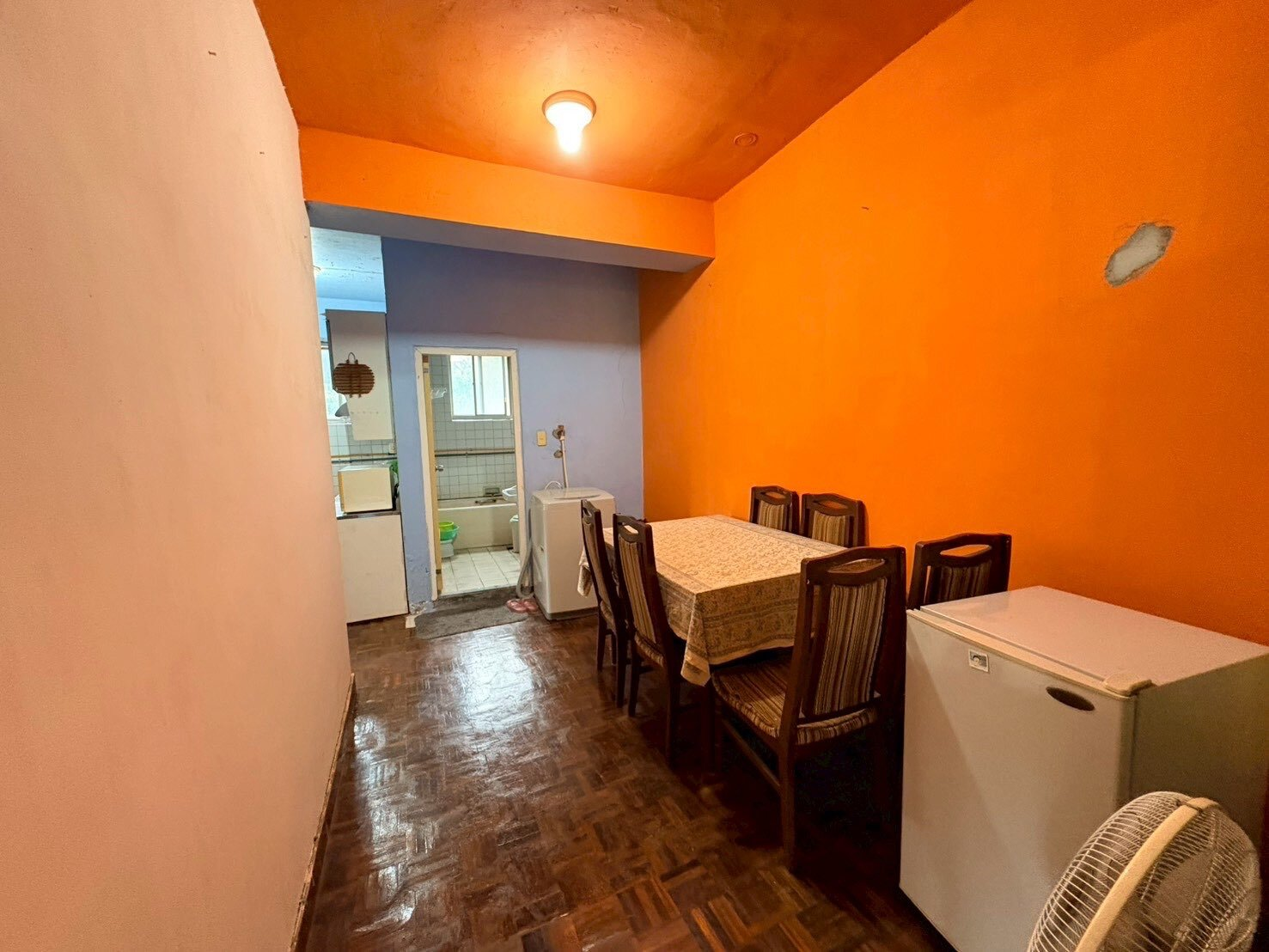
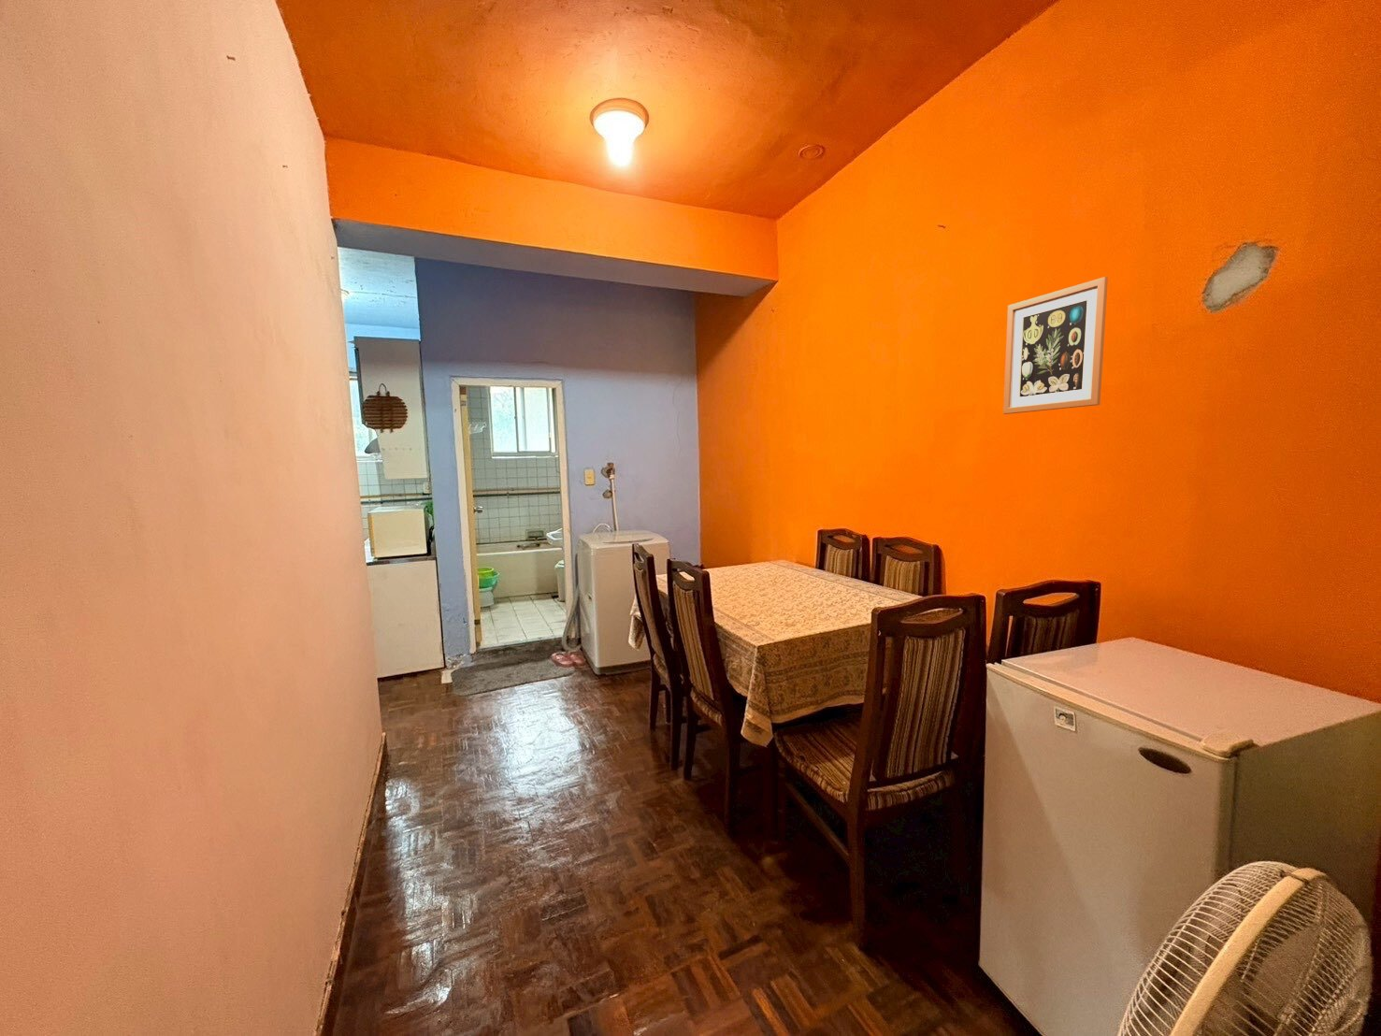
+ wall art (1050, 351)
